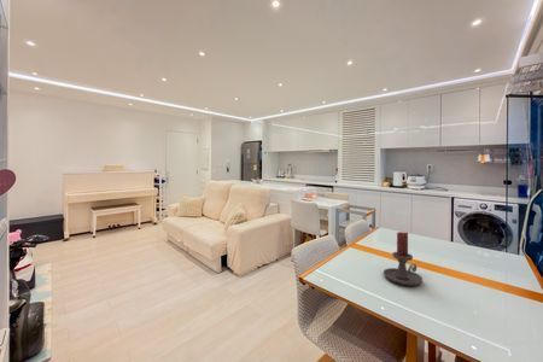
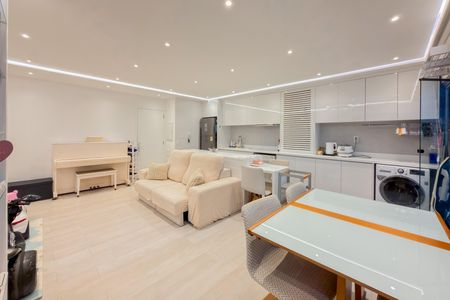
- candle holder (404, 253)
